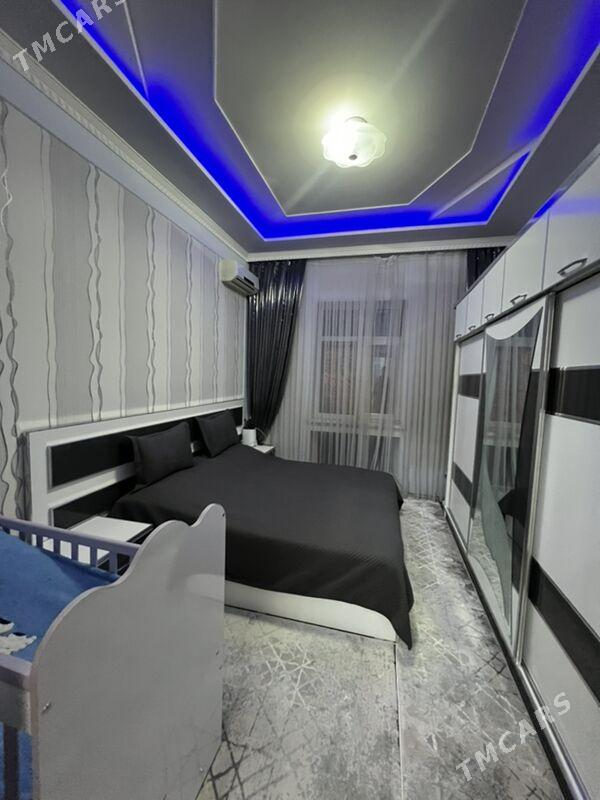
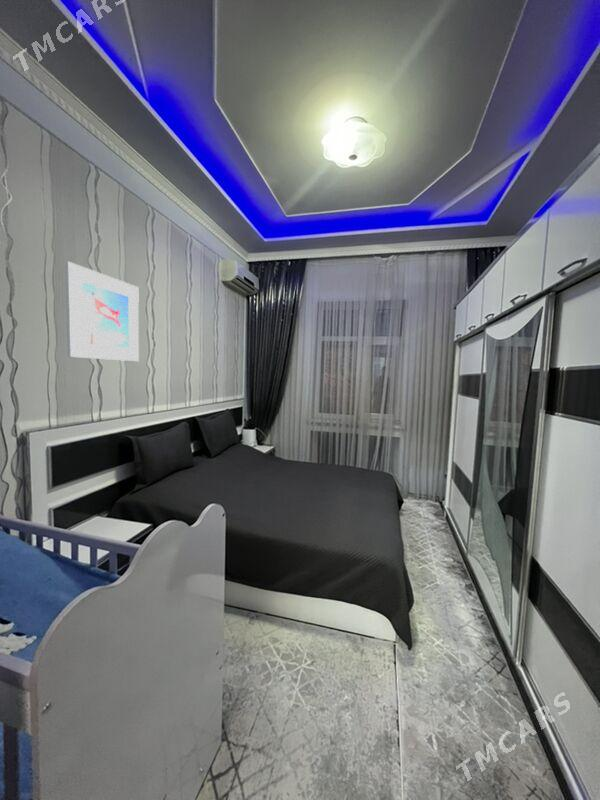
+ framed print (107, 318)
